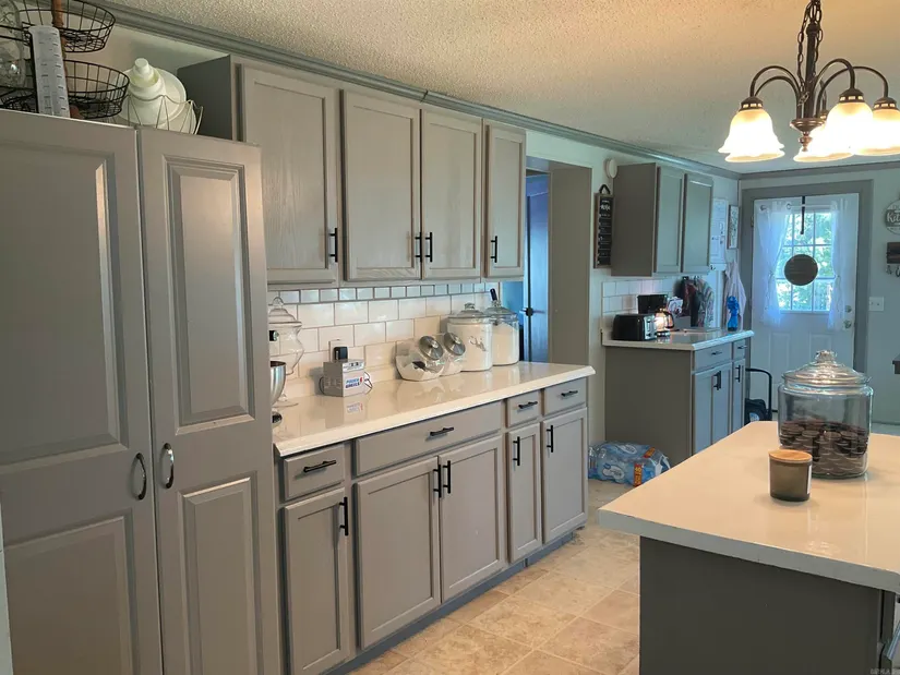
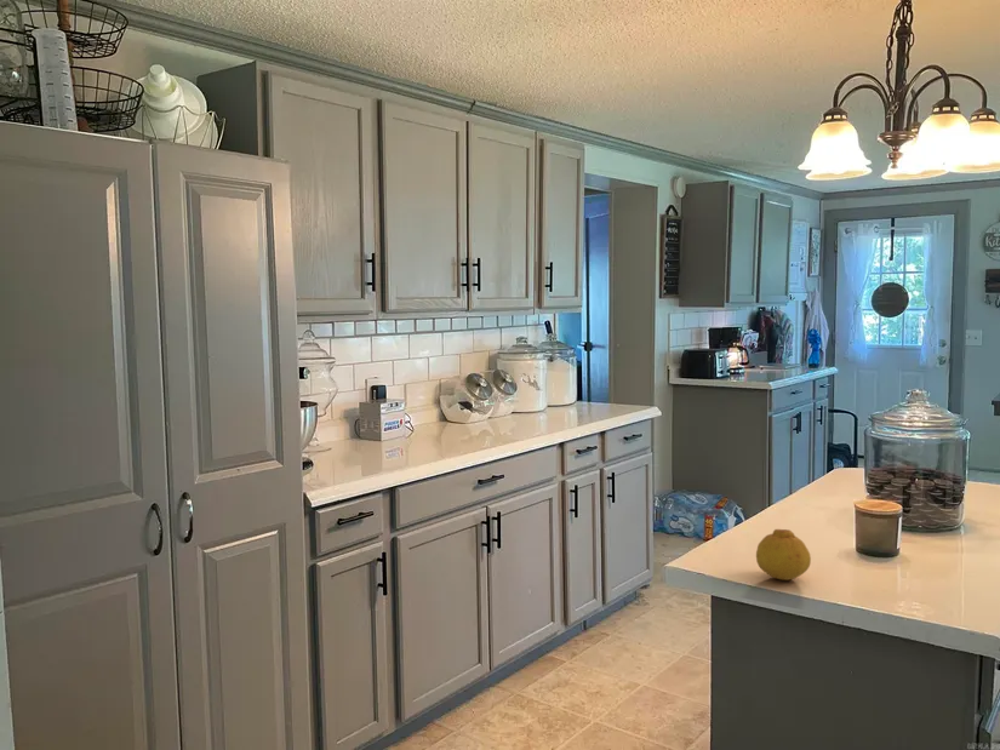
+ fruit (782, 554)
